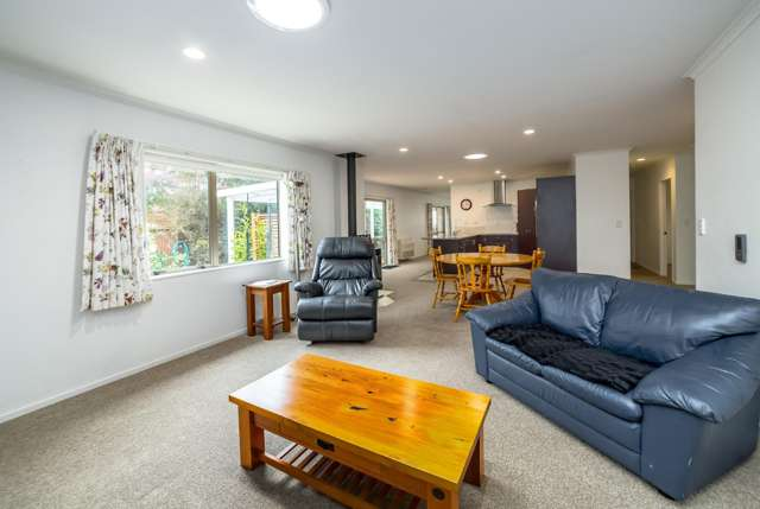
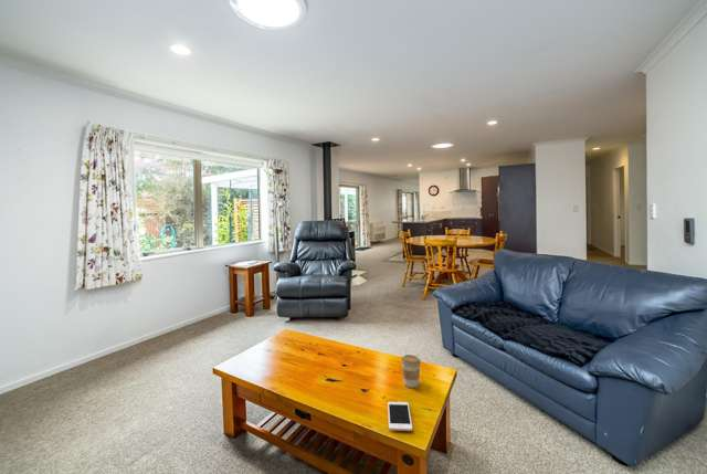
+ coffee cup (411, 370)
+ cell phone (399, 414)
